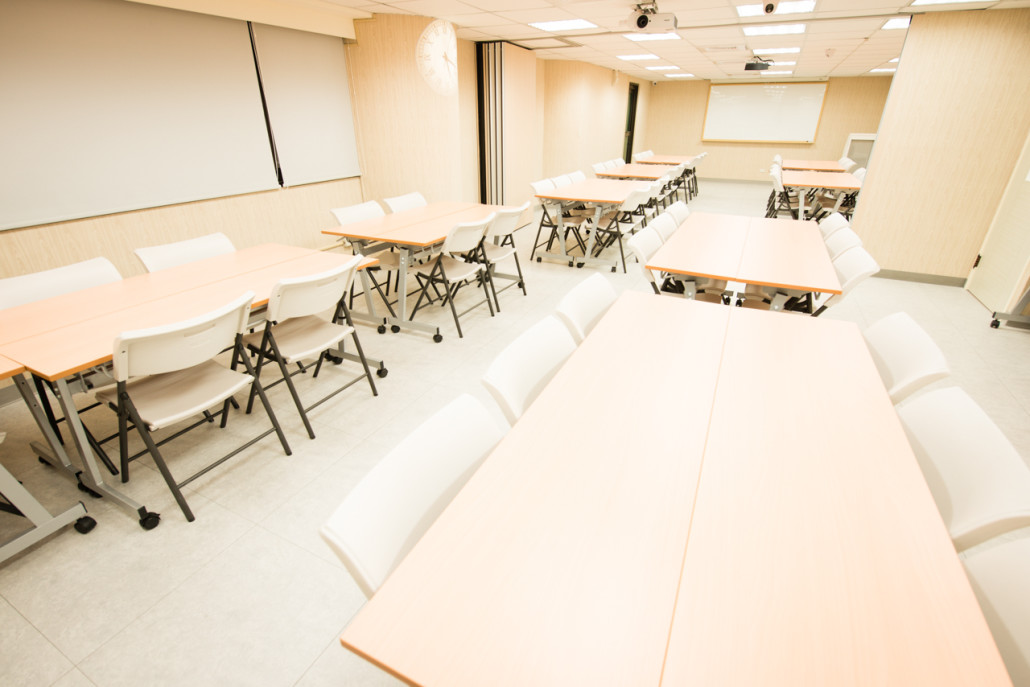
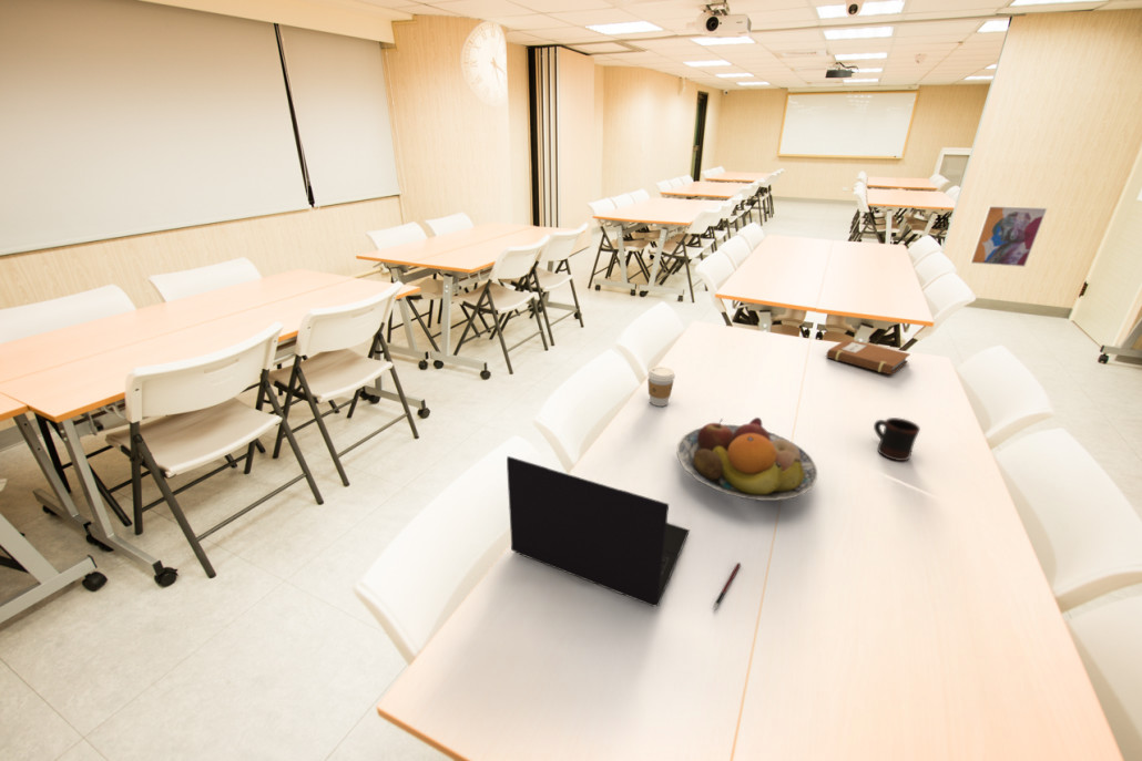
+ notebook (865, 356)
+ fruit bowl (745, 452)
+ mug (891, 436)
+ coffee cup (660, 385)
+ laptop (604, 498)
+ pen (726, 585)
+ wall art (1007, 236)
